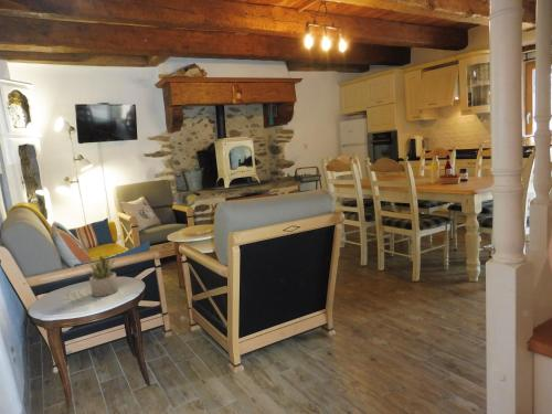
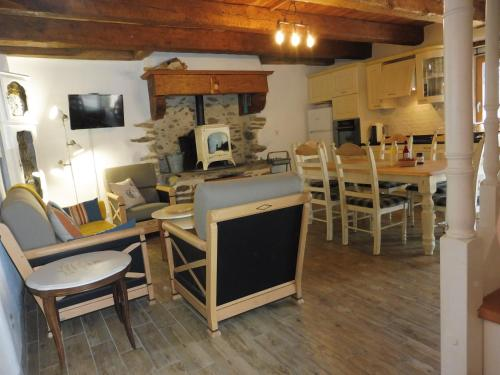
- succulent plant (102, 273)
